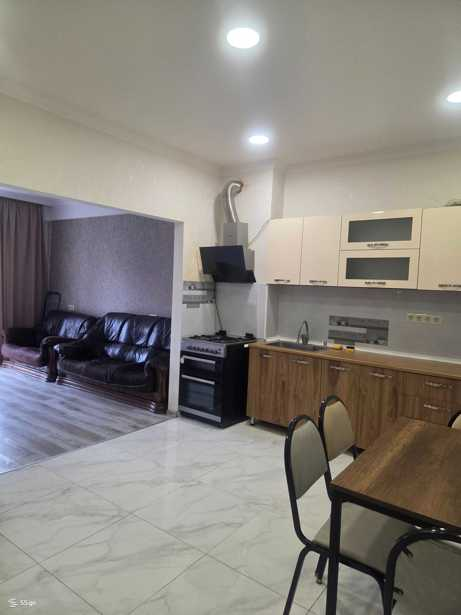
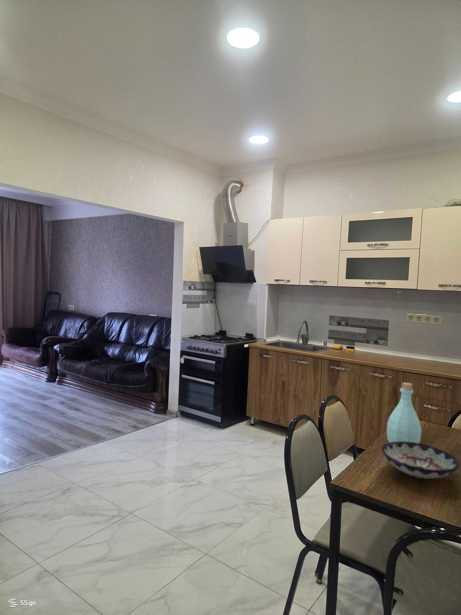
+ bowl (418, 465)
+ bottle (404, 415)
